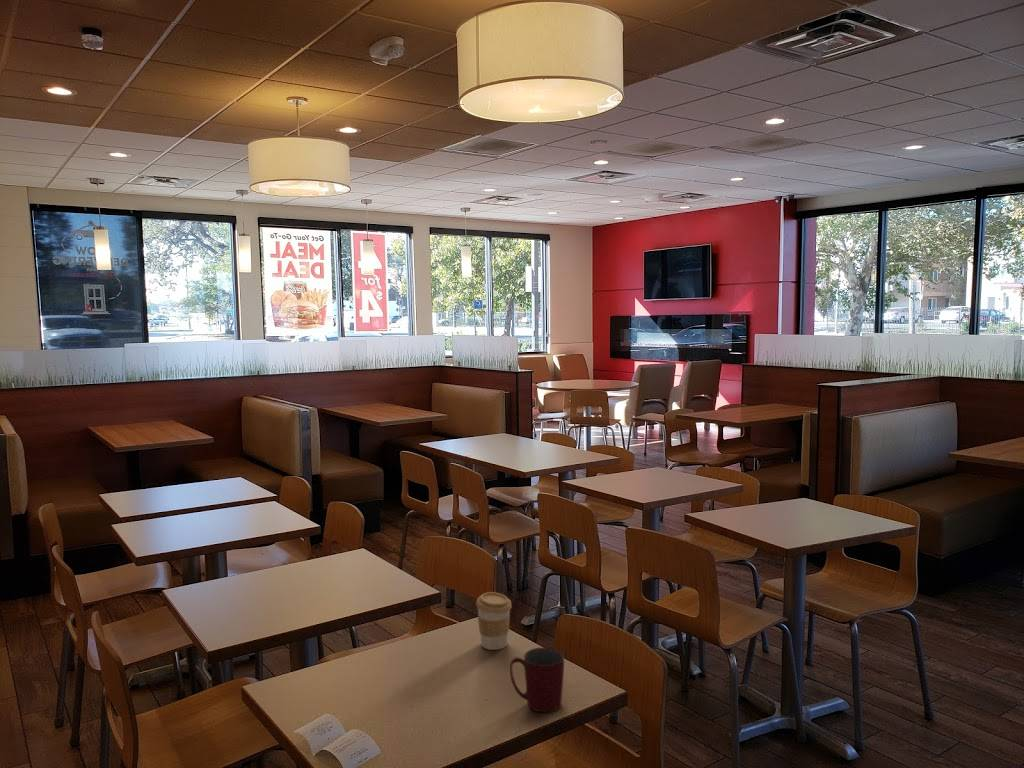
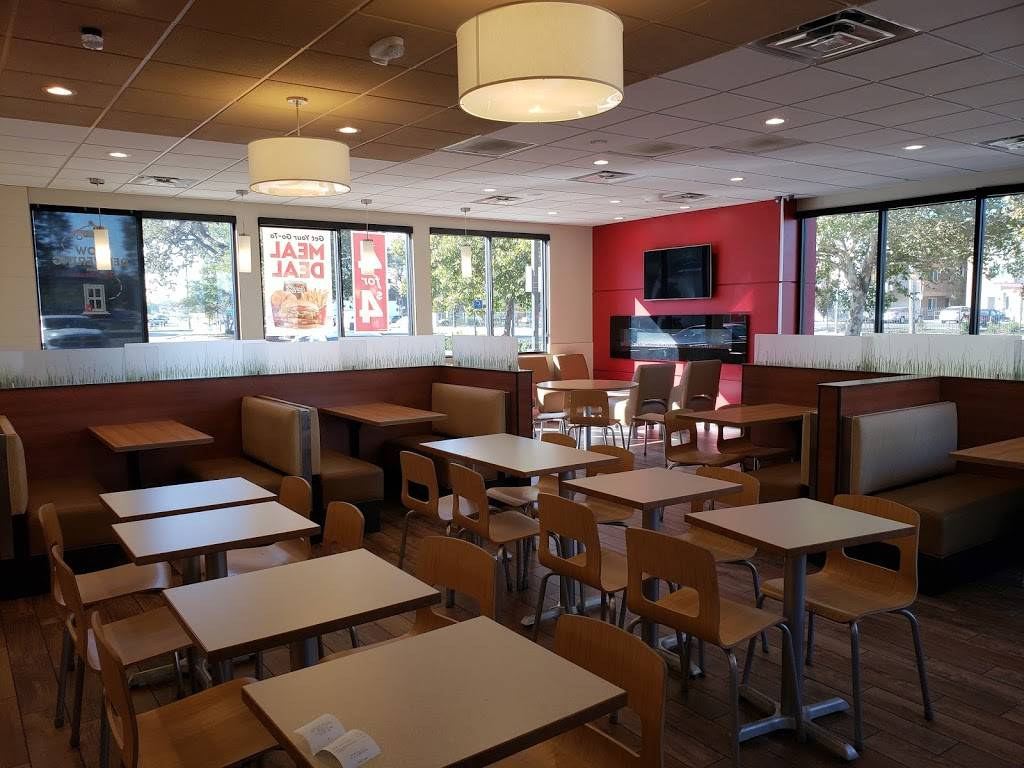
- coffee cup (494, 620)
- mug (537, 680)
